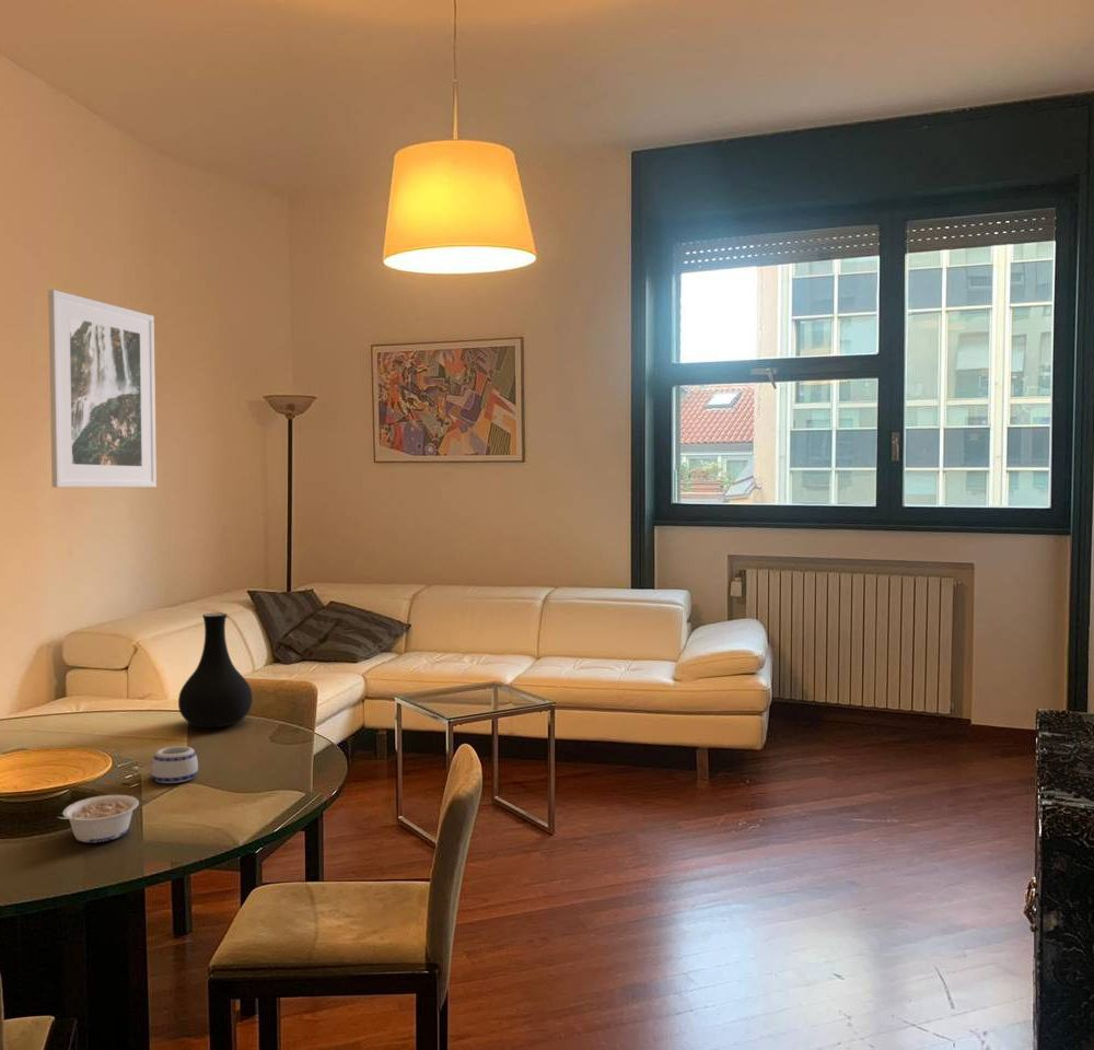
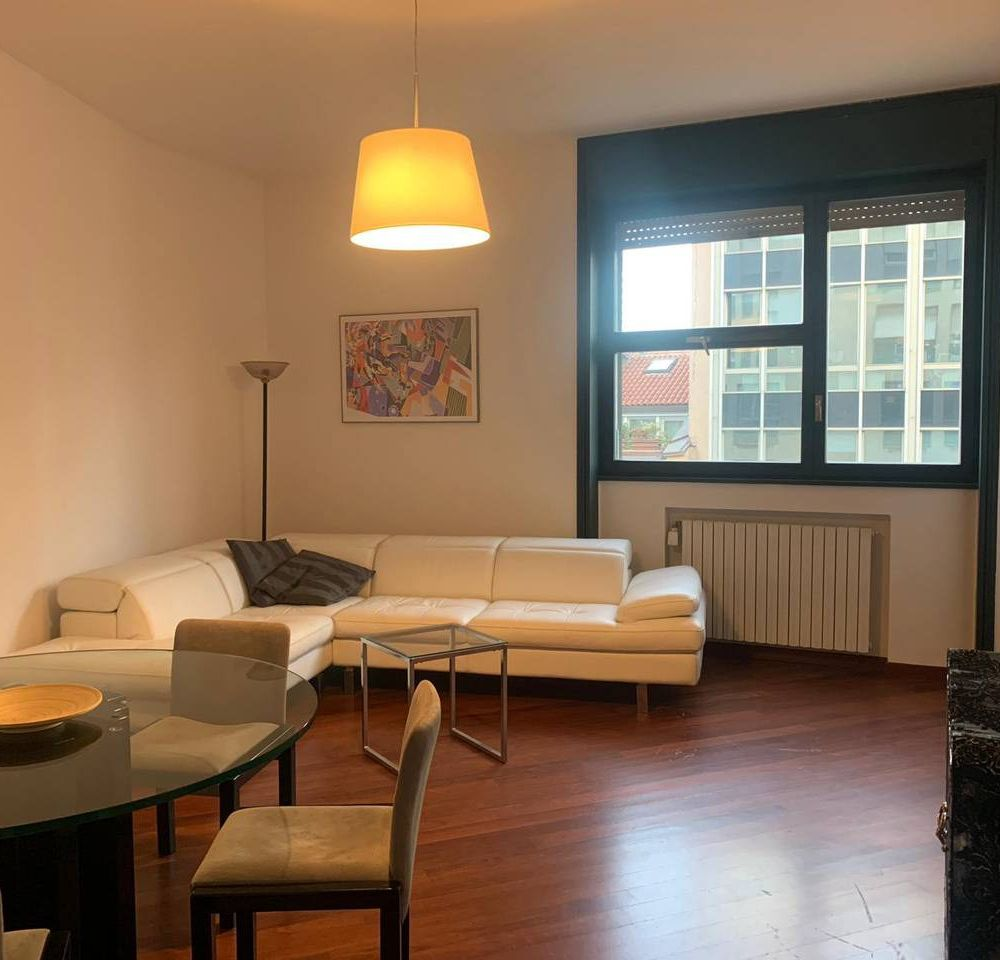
- mug (174, 762)
- vase (214, 668)
- legume (101, 818)
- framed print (106, 395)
